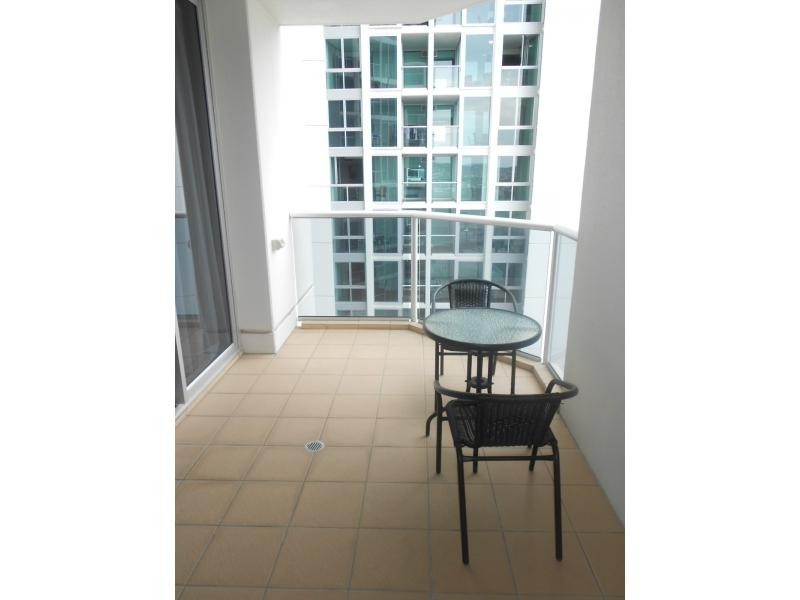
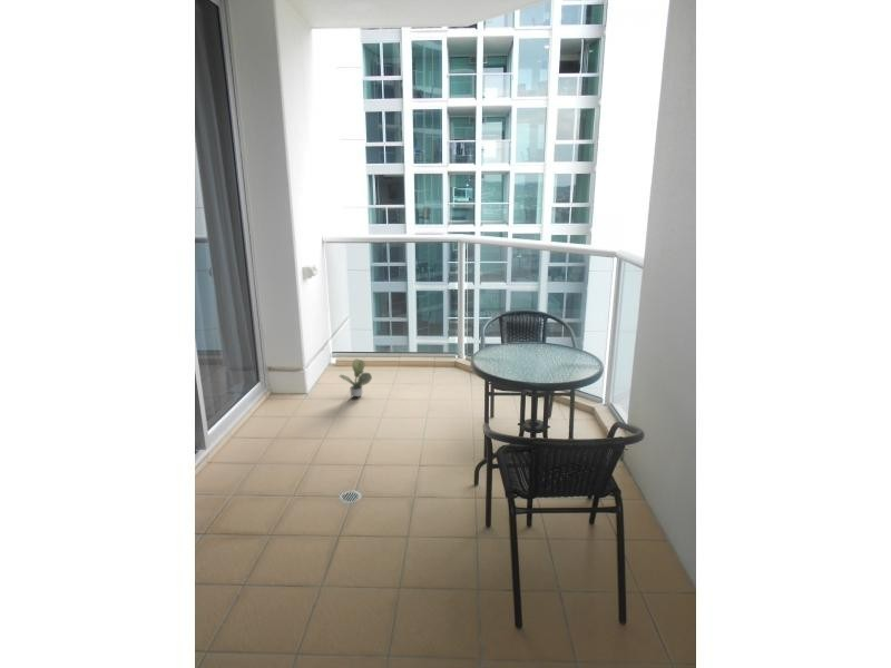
+ potted plant (355, 381)
